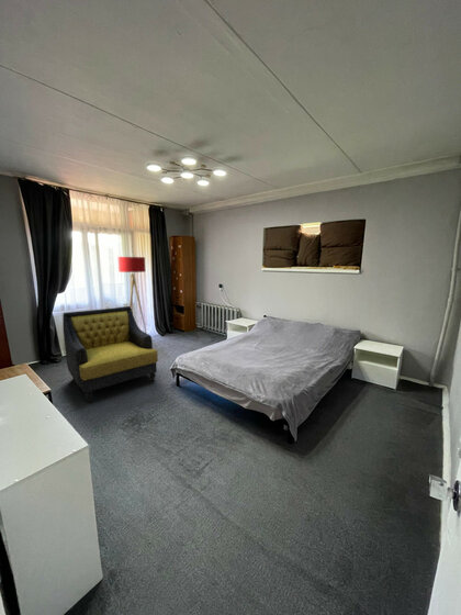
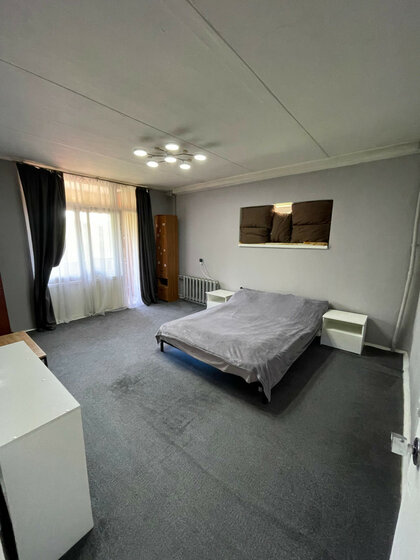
- armchair (111, 347)
- floor lamp (132, 301)
